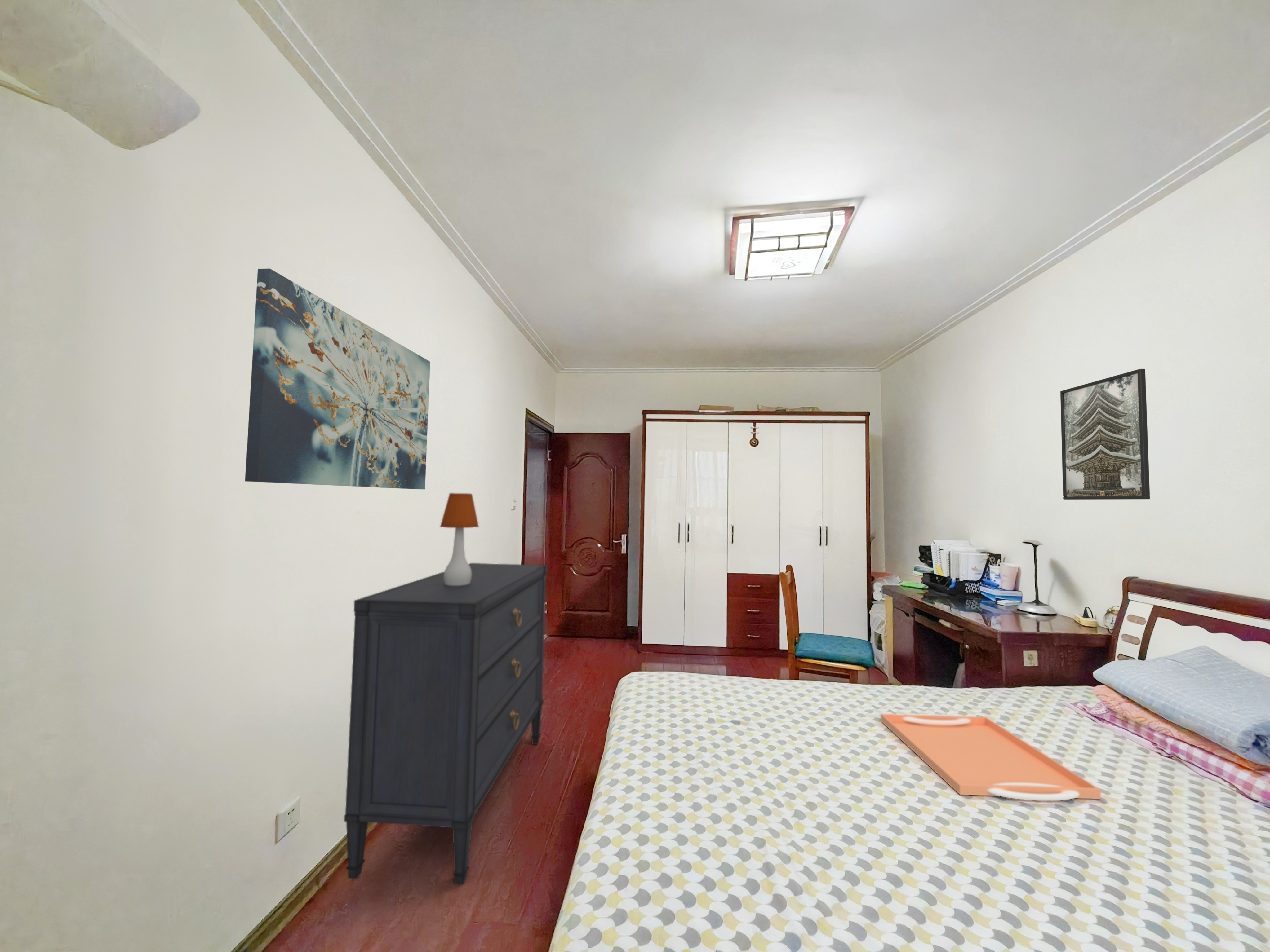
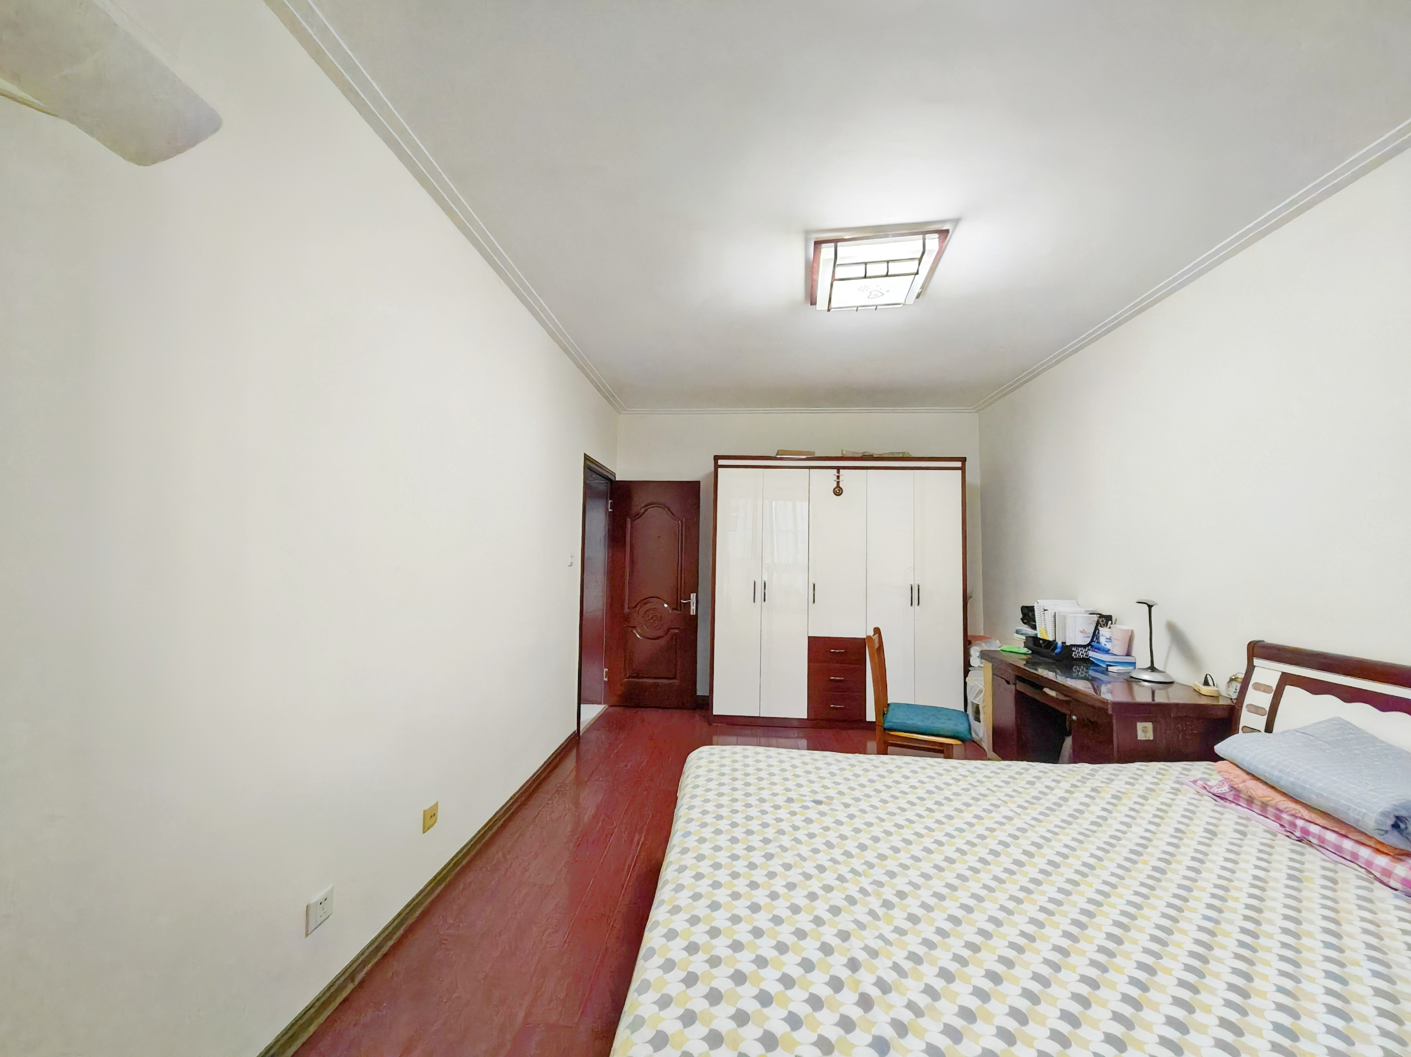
- wall art (362, 406)
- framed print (1100, 440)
- table lamp (459, 538)
- serving tray (975, 750)
- dresser (470, 685)
